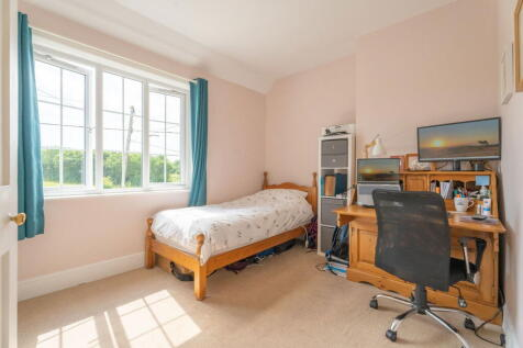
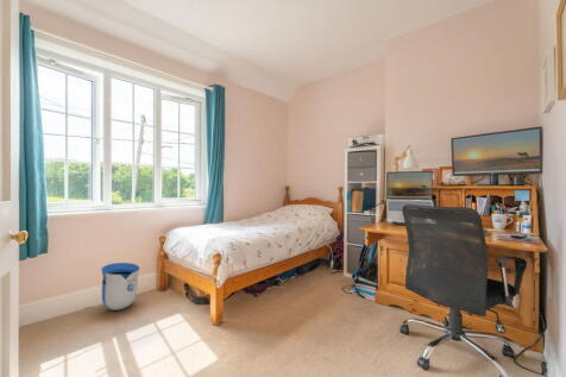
+ sun visor (120, 285)
